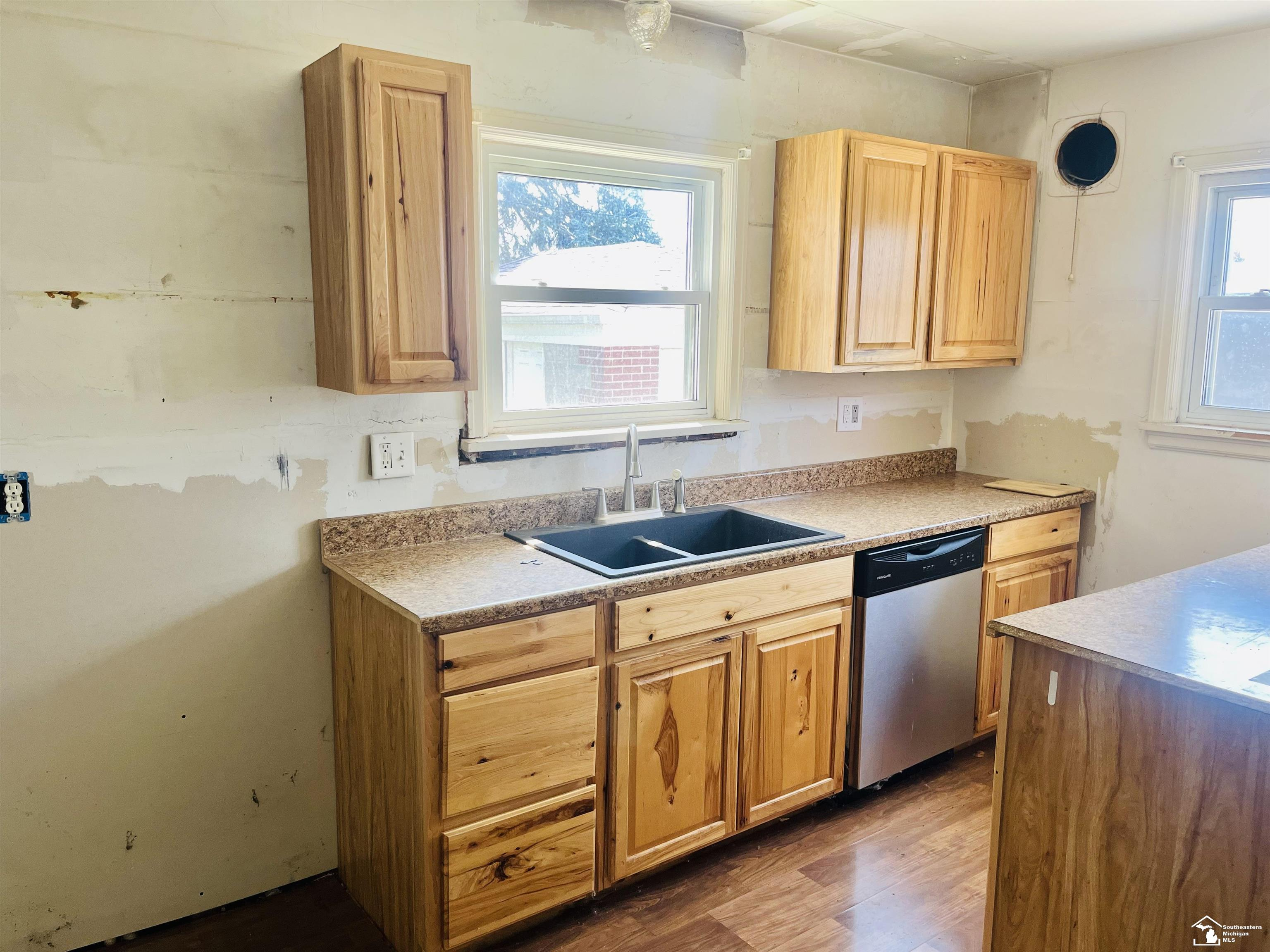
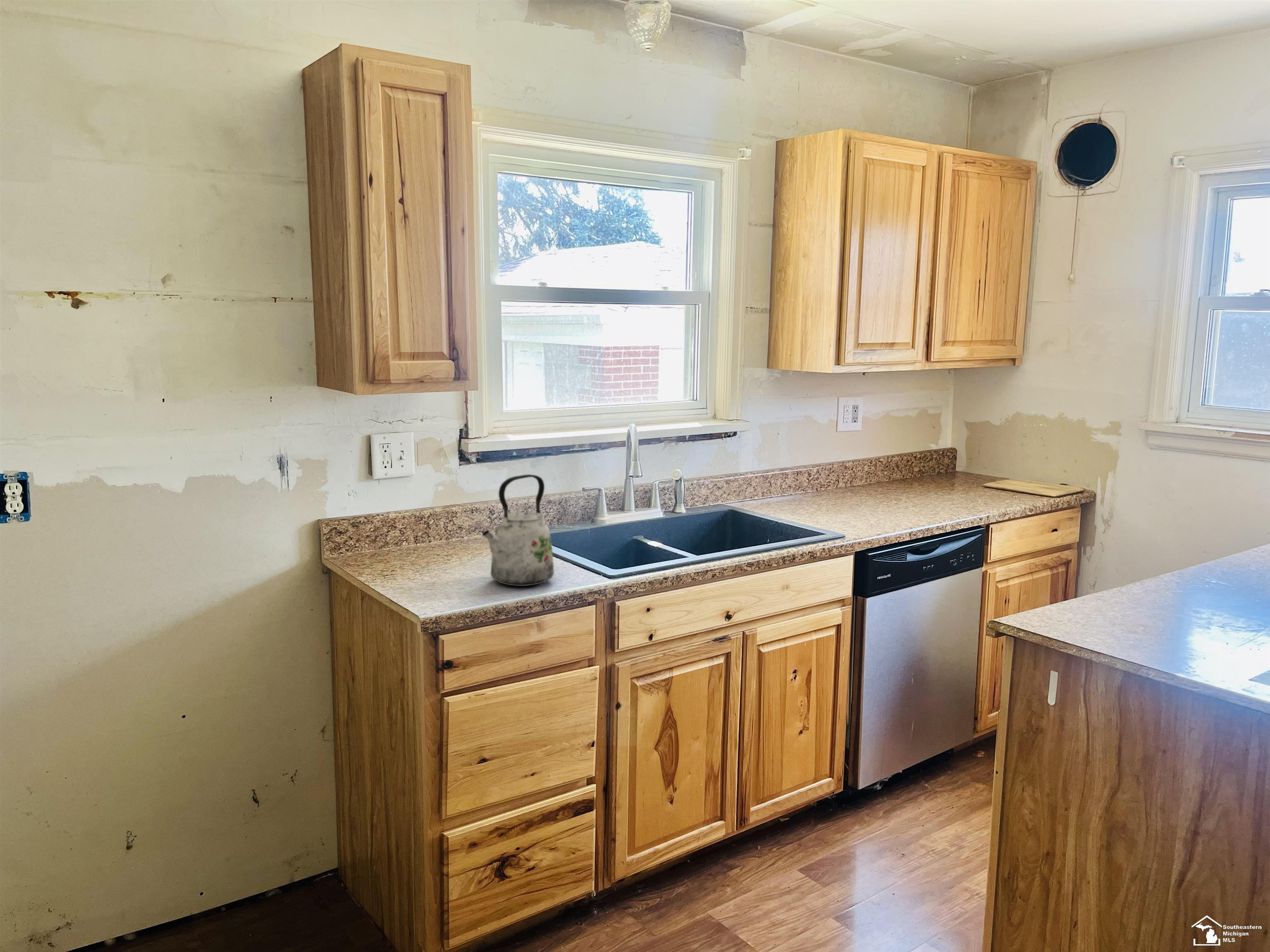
+ kettle (514, 531)
